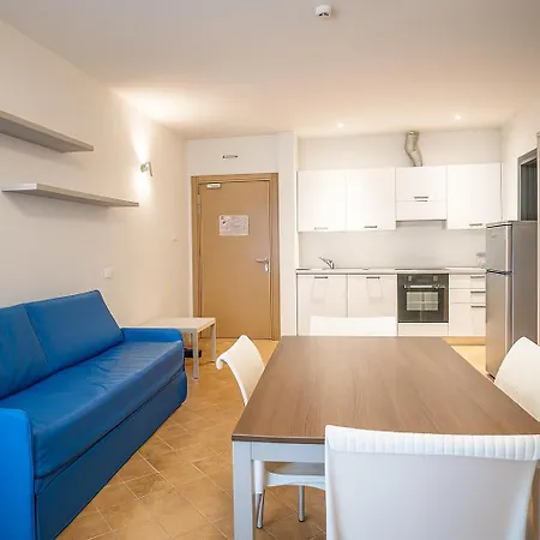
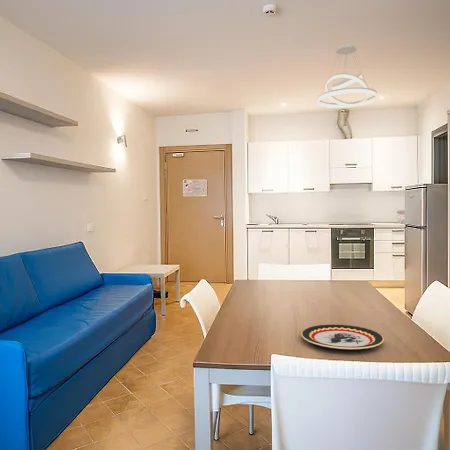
+ plate (341, 338)
+ pendant light (346, 75)
